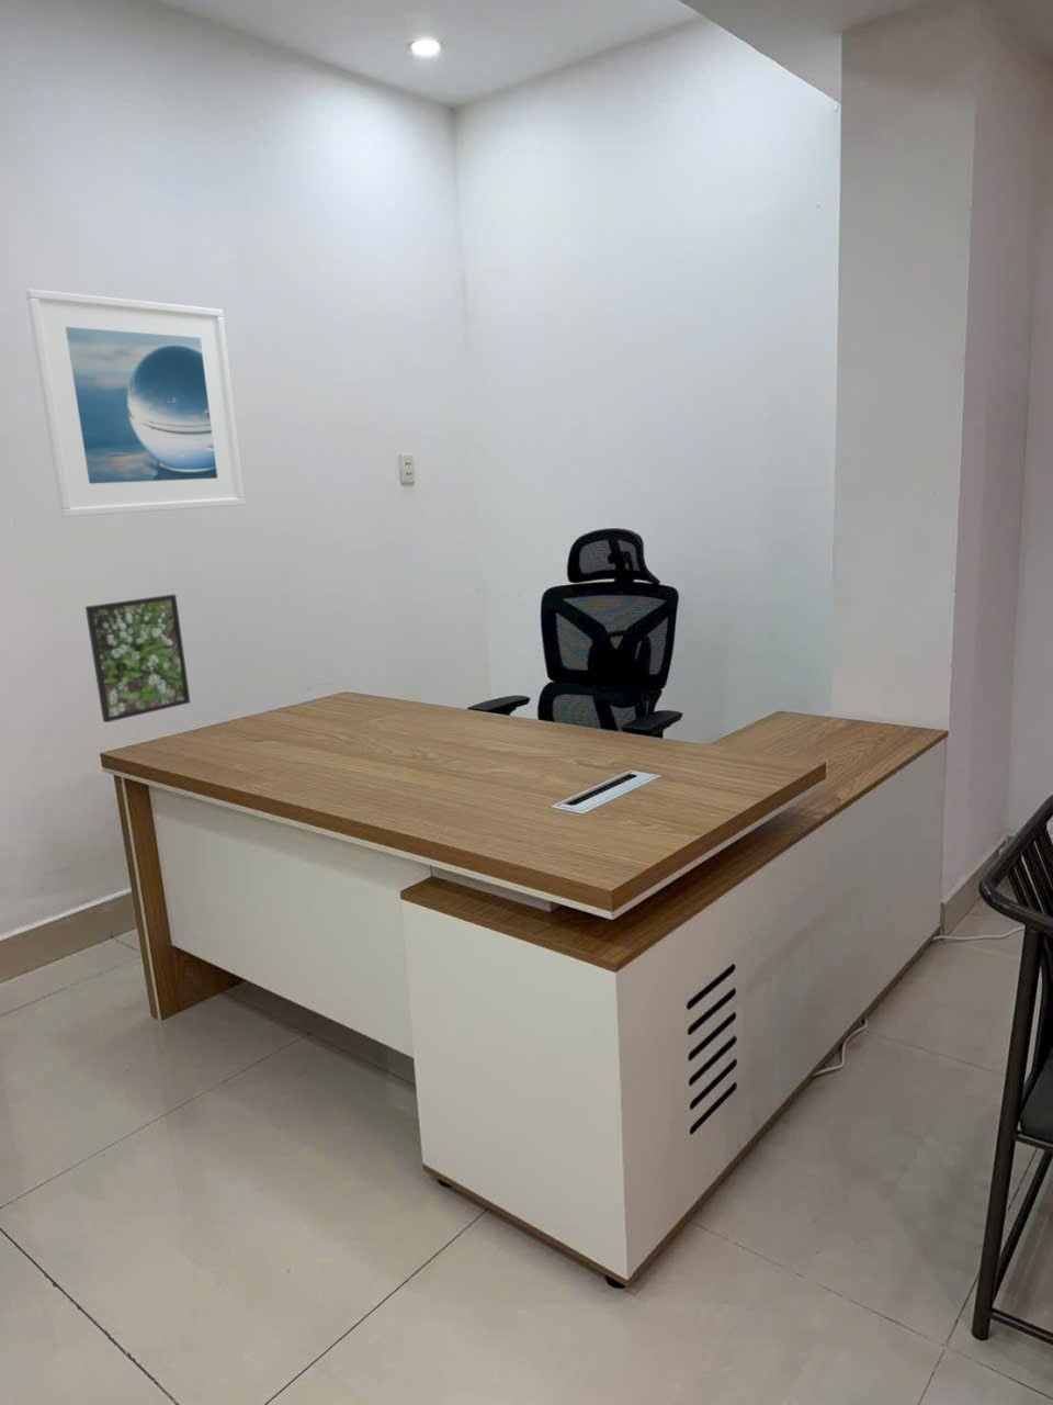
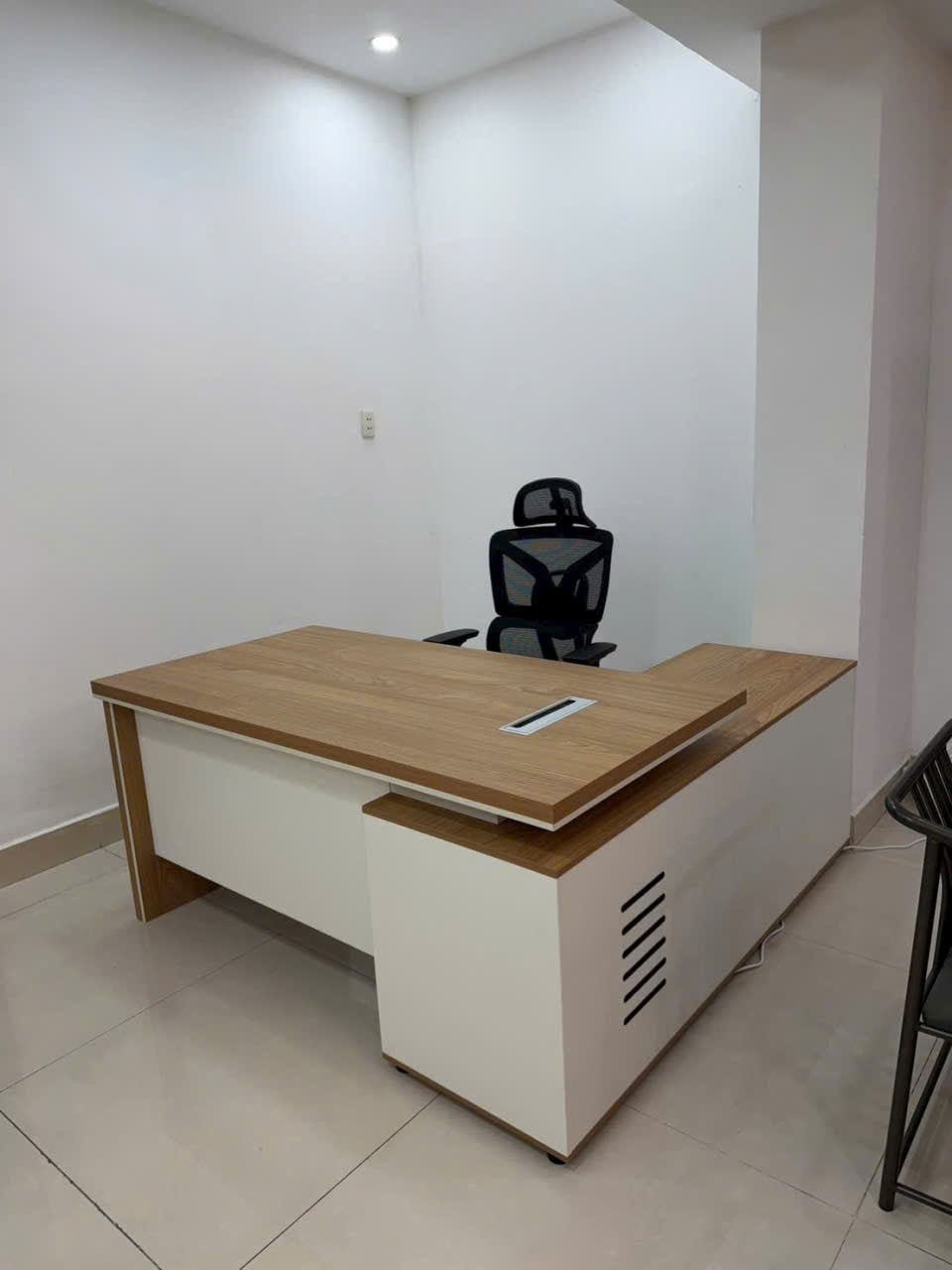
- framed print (139, 656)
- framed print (146, 407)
